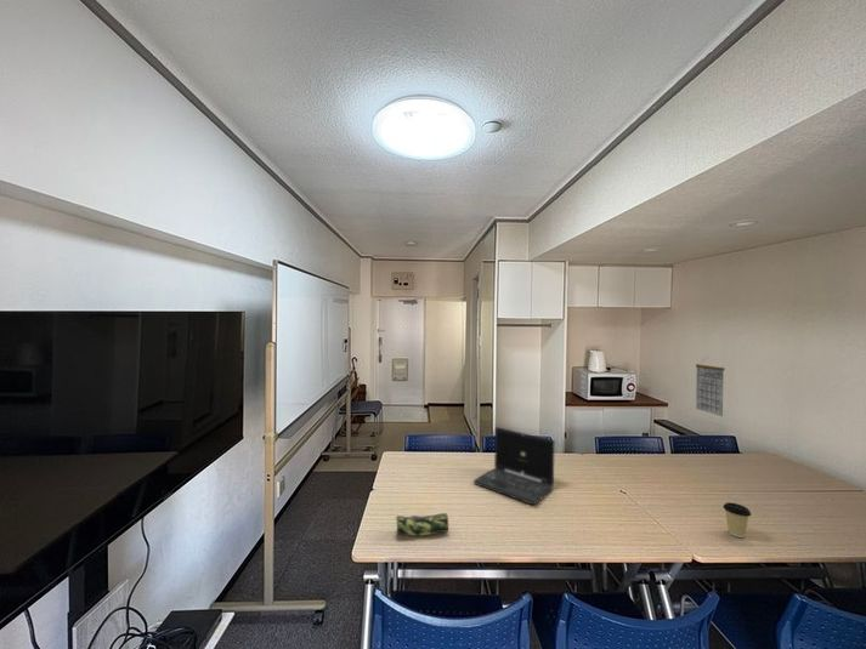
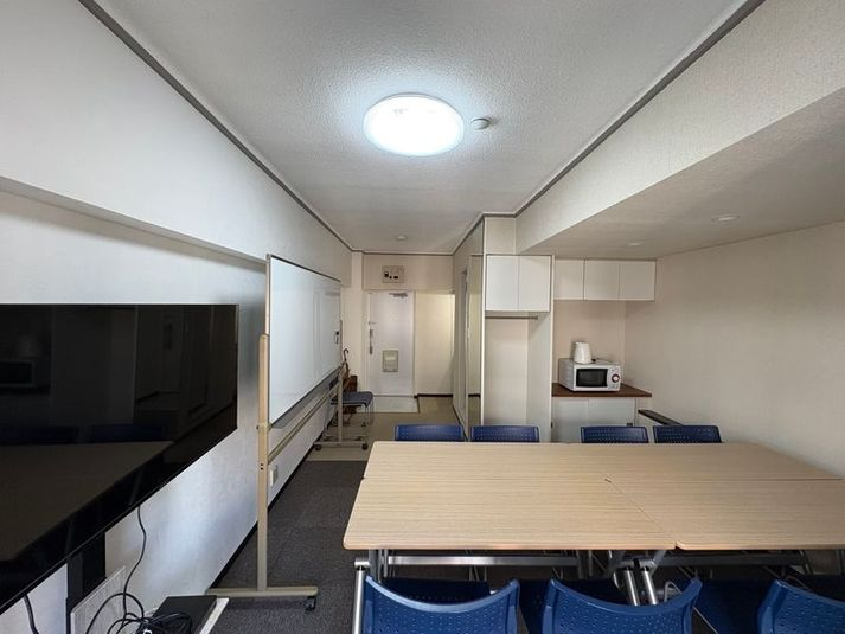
- laptop (513, 462)
- calendar (709, 383)
- coffee cup (736, 519)
- pencil case (420, 524)
